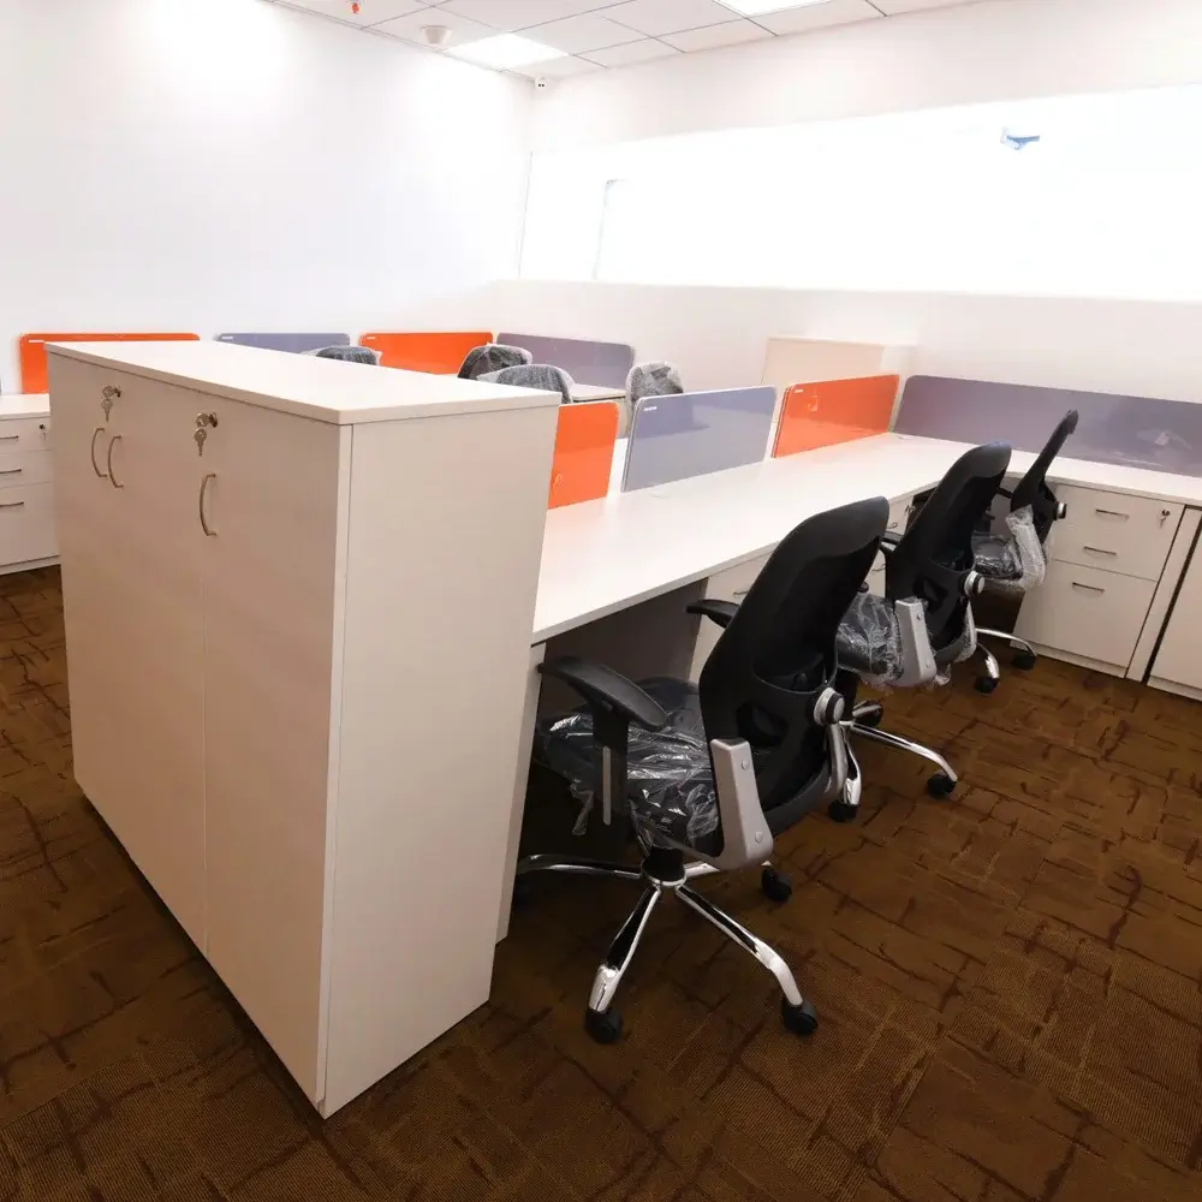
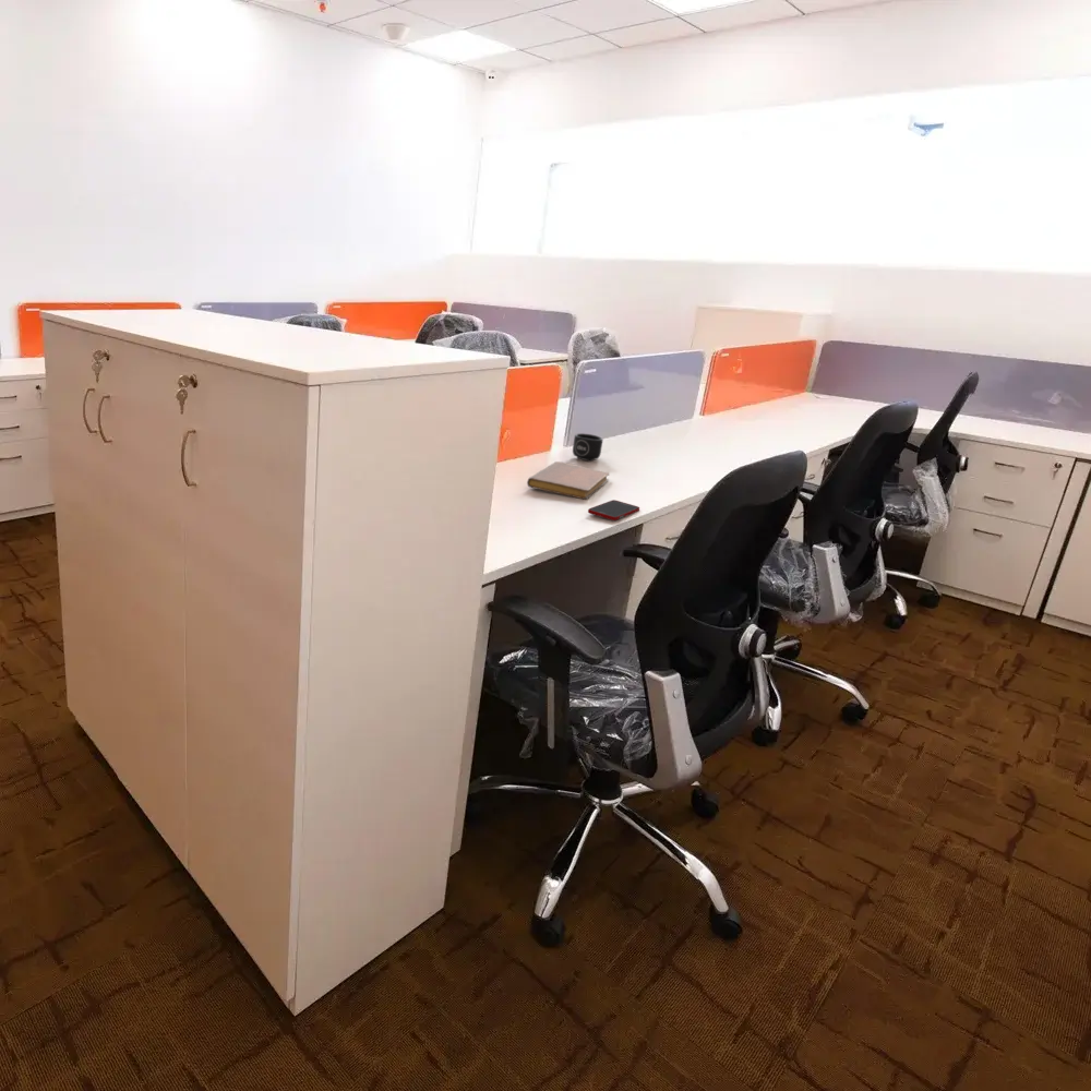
+ mug (589, 446)
+ notebook (570, 479)
+ cell phone (614, 509)
